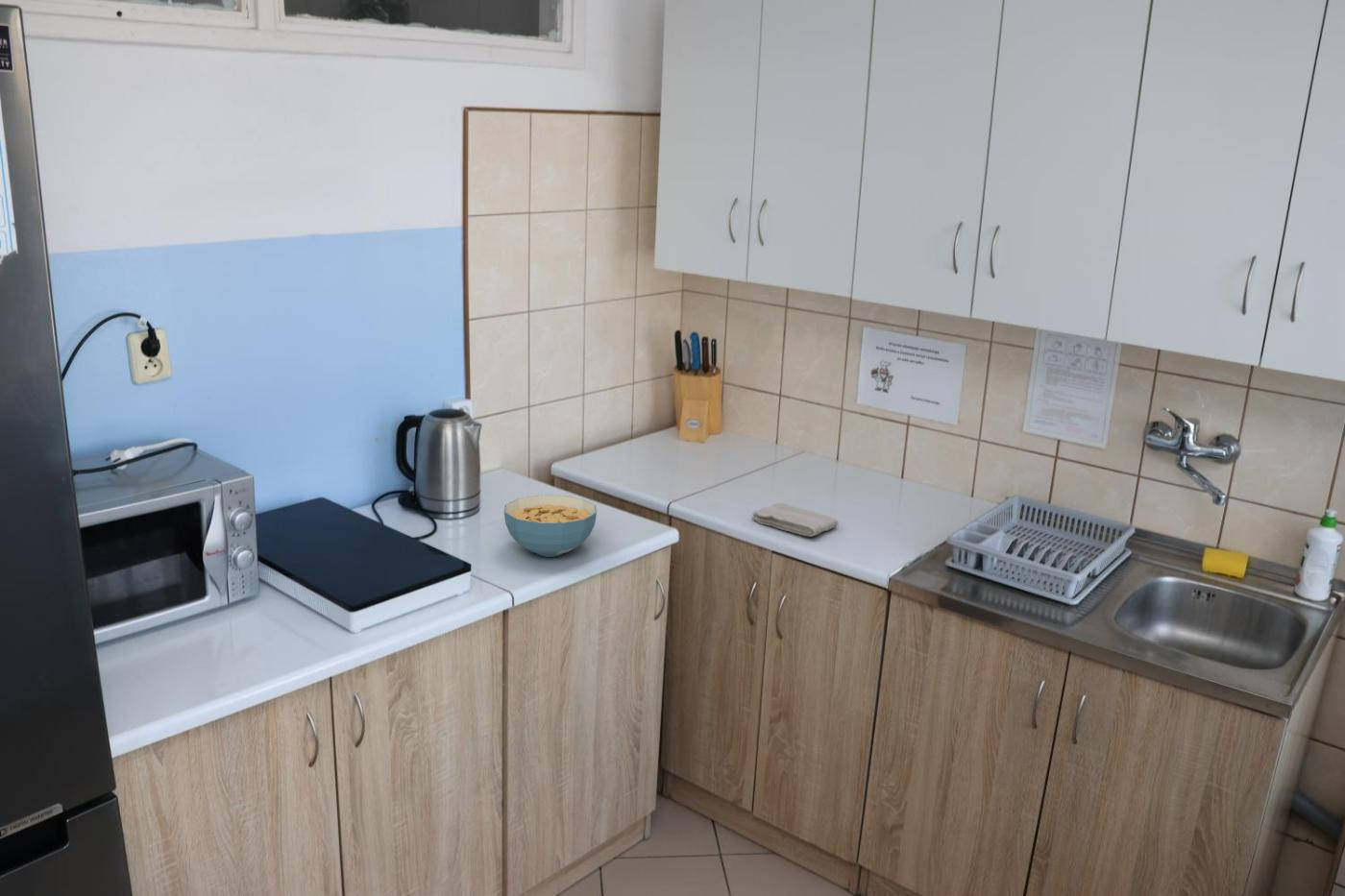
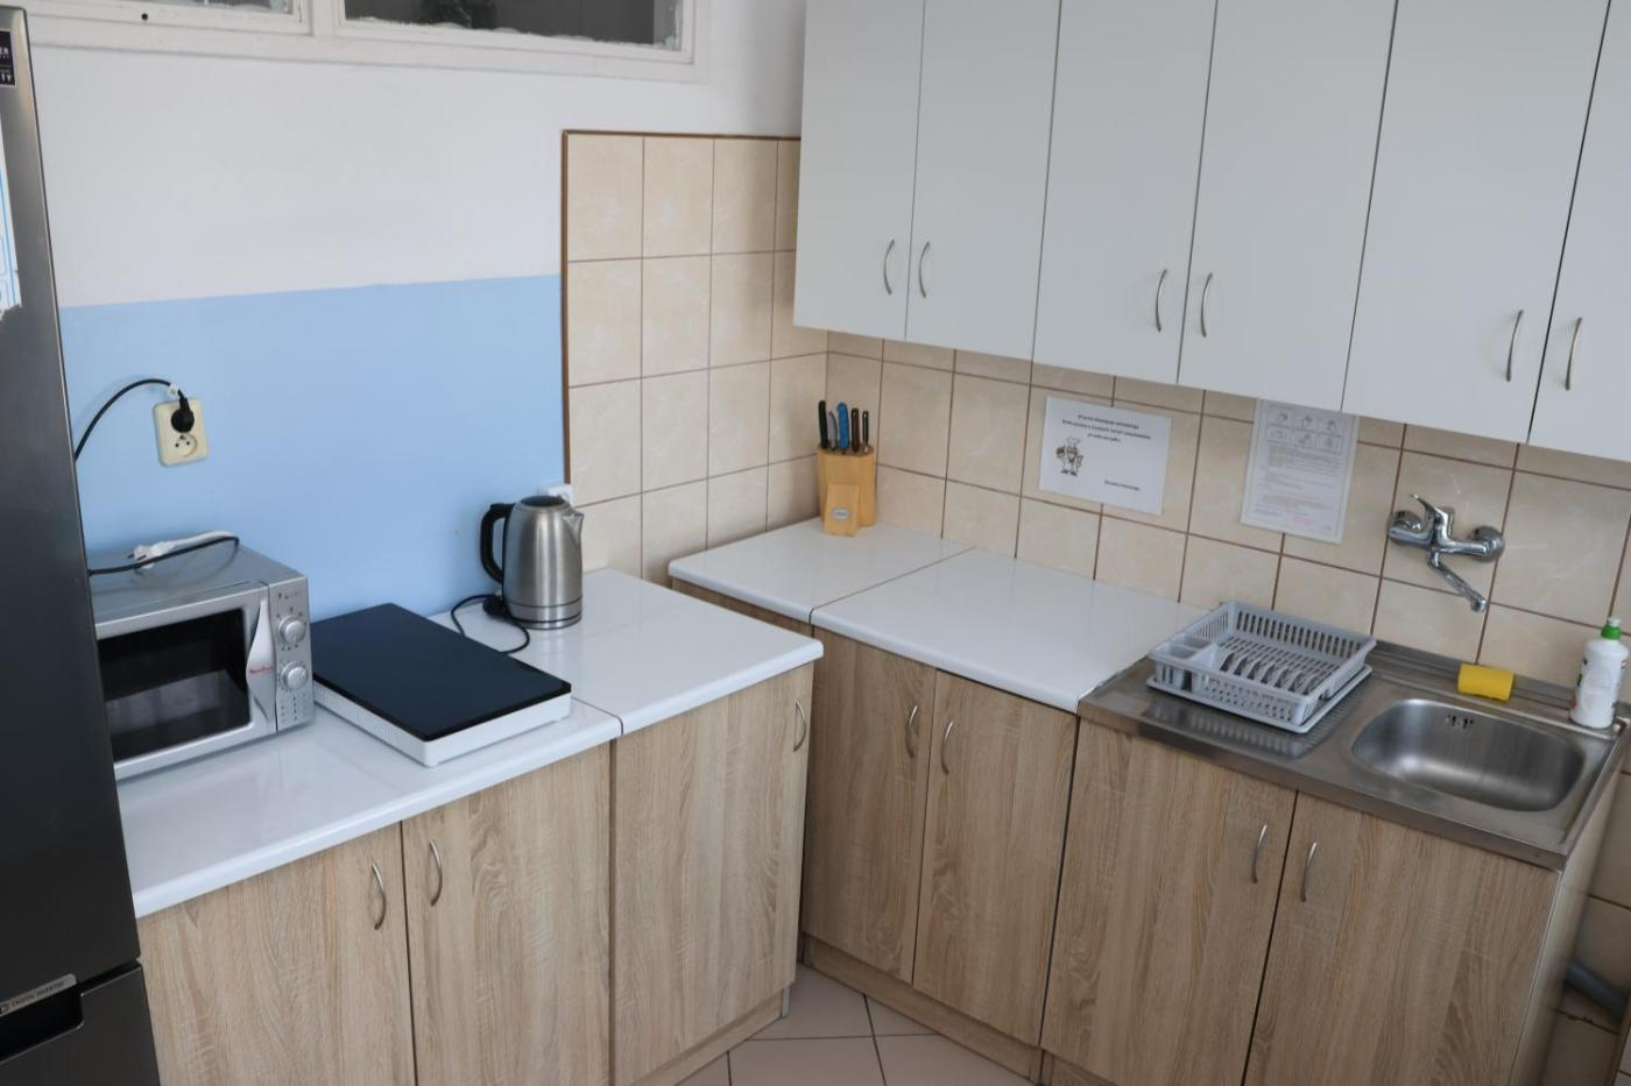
- washcloth (795, 518)
- cereal bowl (550, 530)
